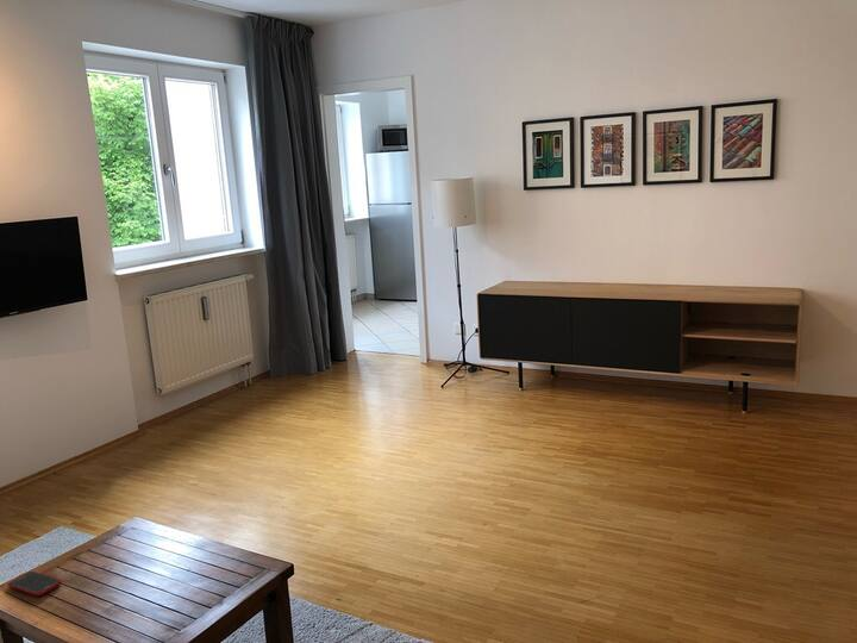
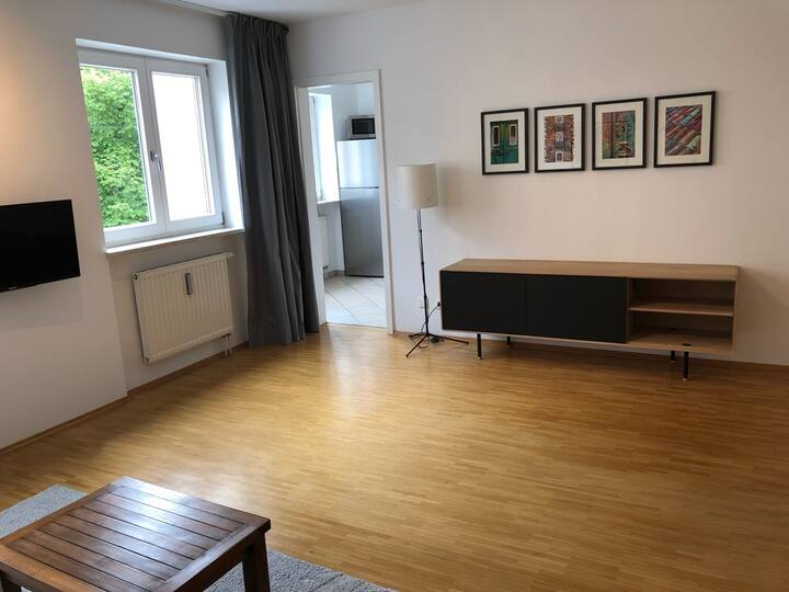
- cell phone (35, 583)
